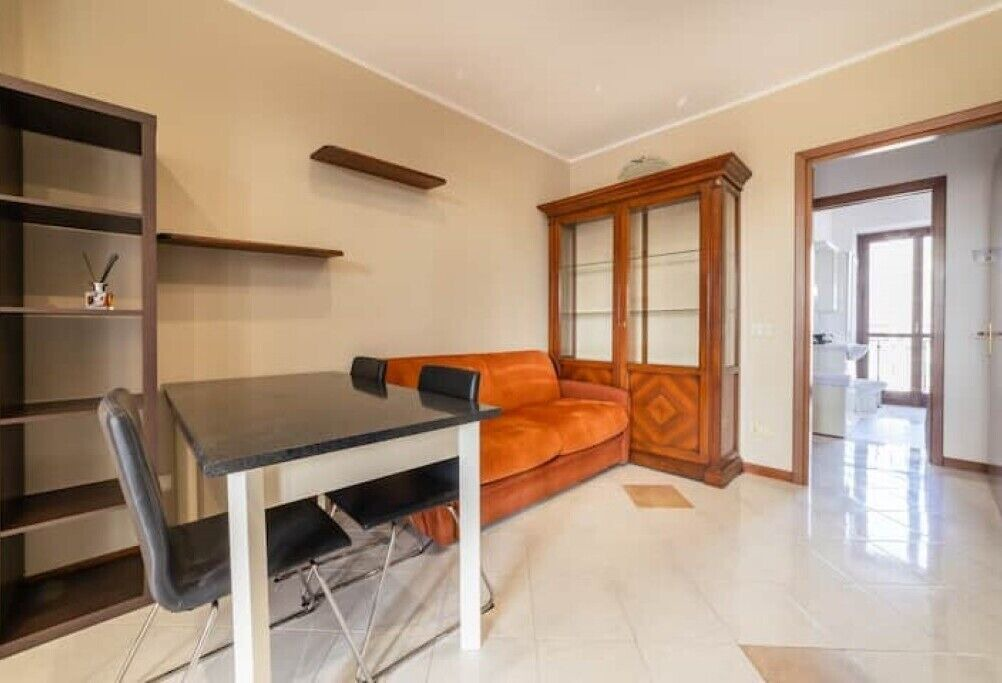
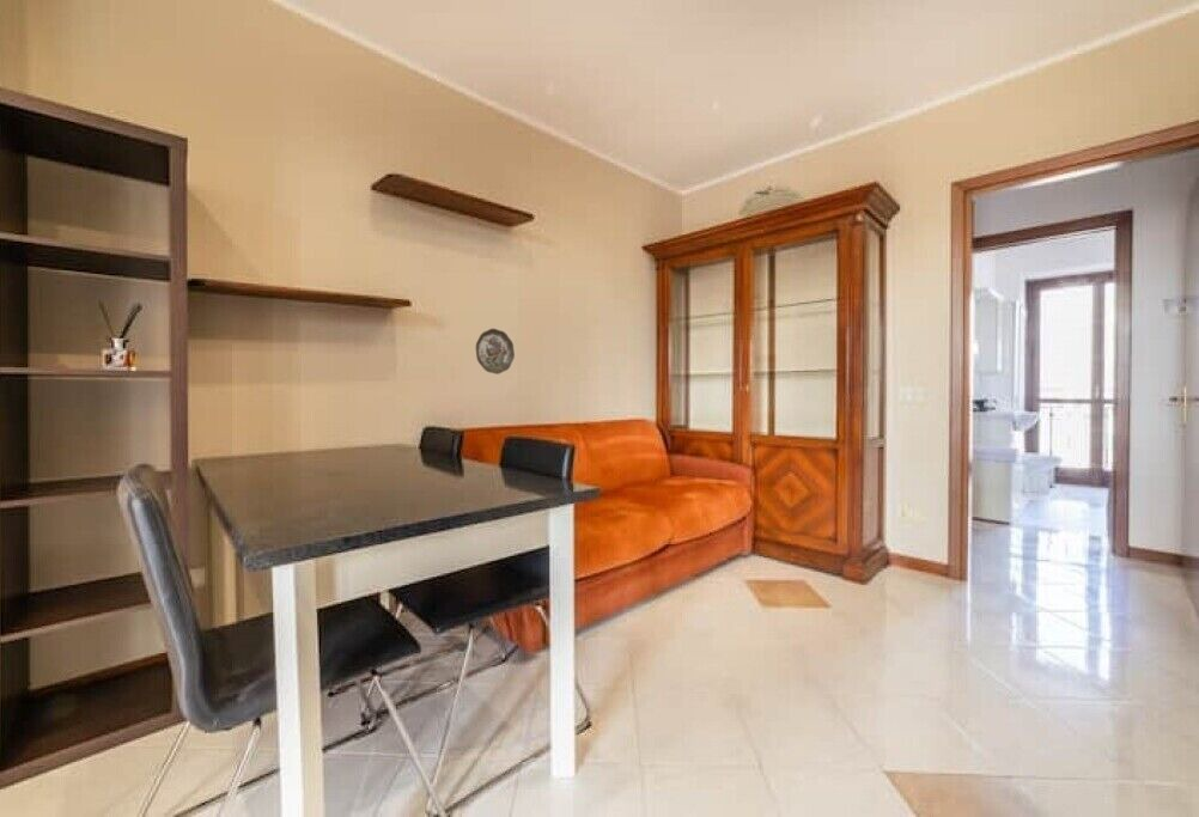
+ decorative plate (494, 350)
